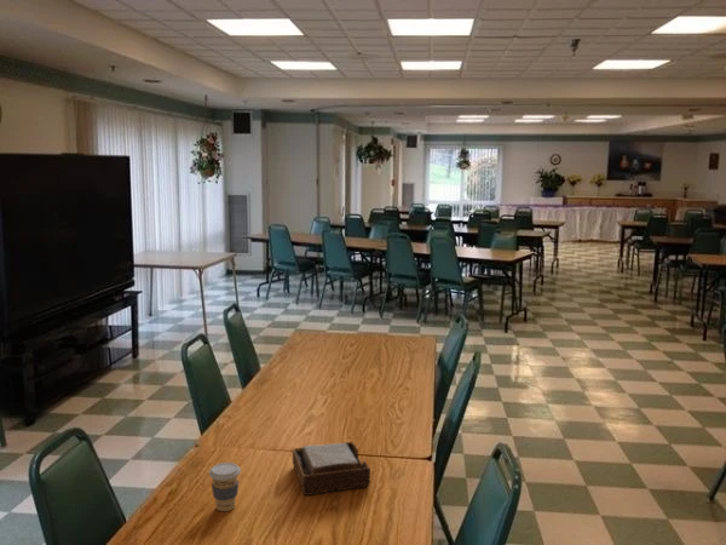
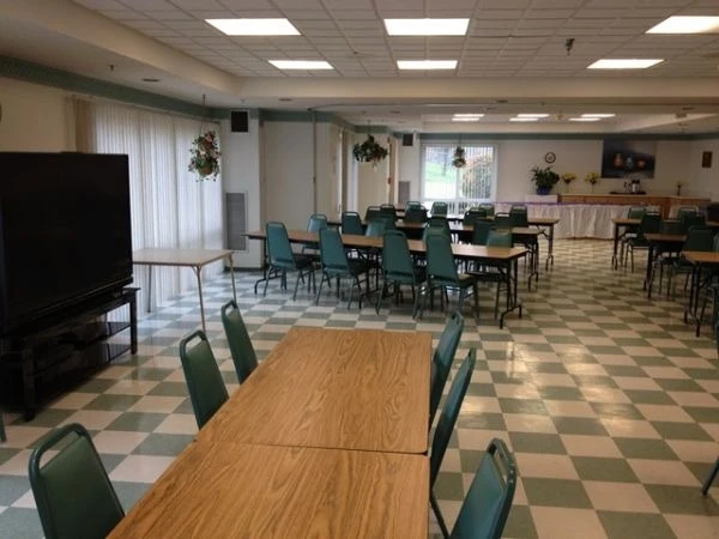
- napkin holder (329, 464)
- coffee cup (225, 487)
